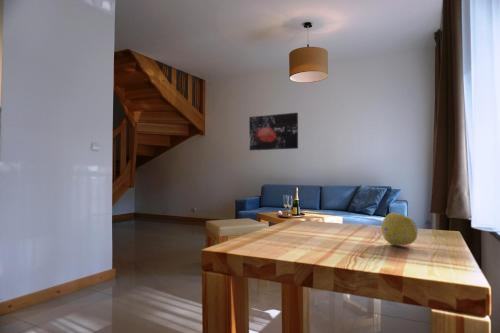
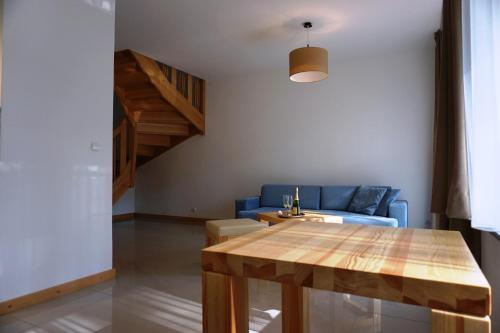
- wall art (272, 132)
- fruit (399, 229)
